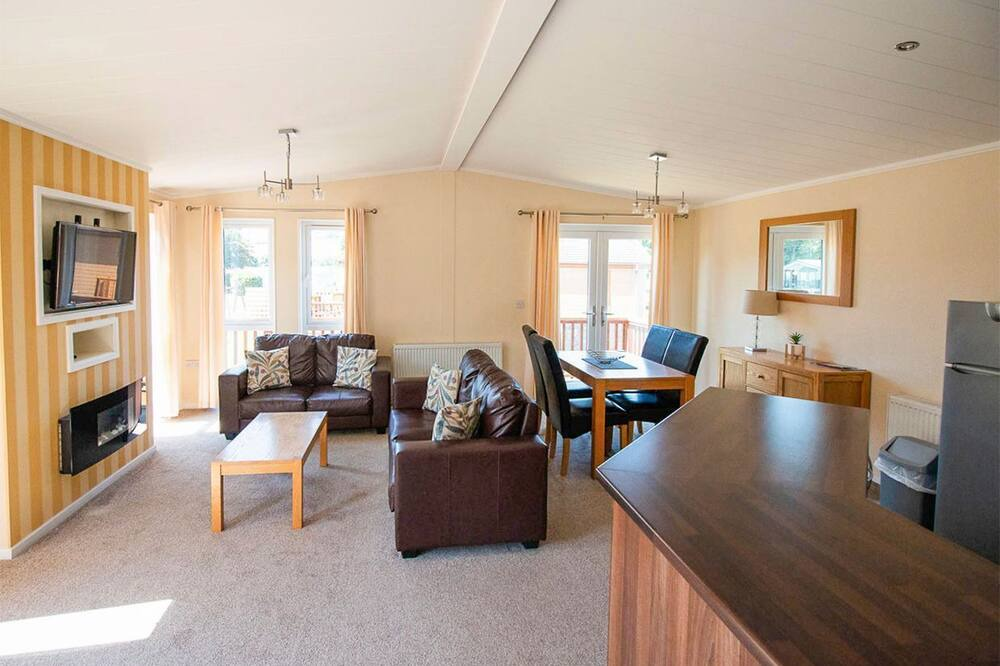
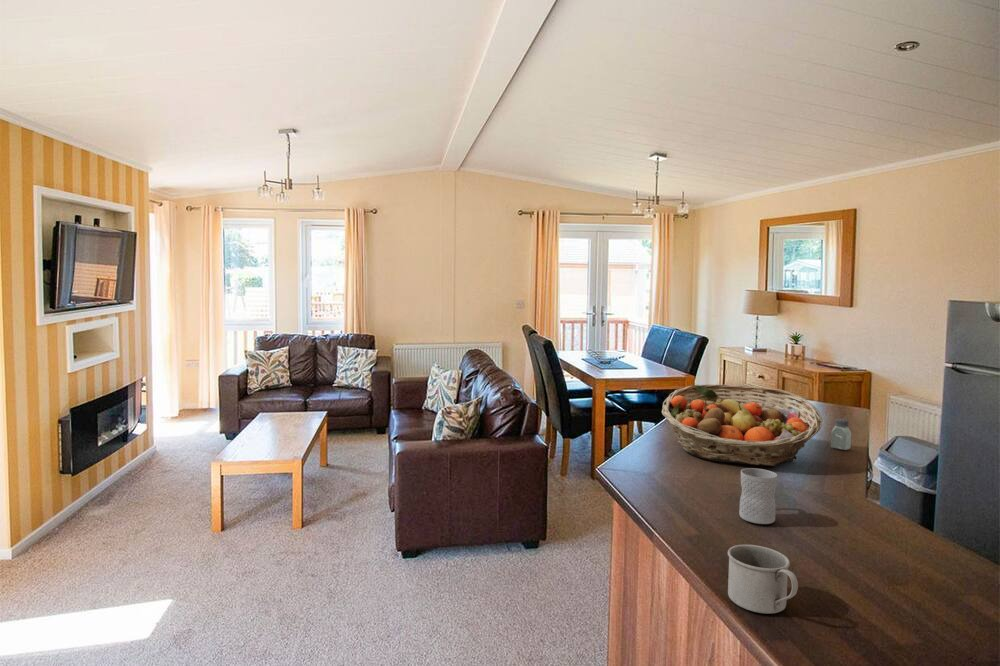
+ mug (757, 493)
+ saltshaker (841, 433)
+ mug (761, 579)
+ fruit basket (737, 422)
